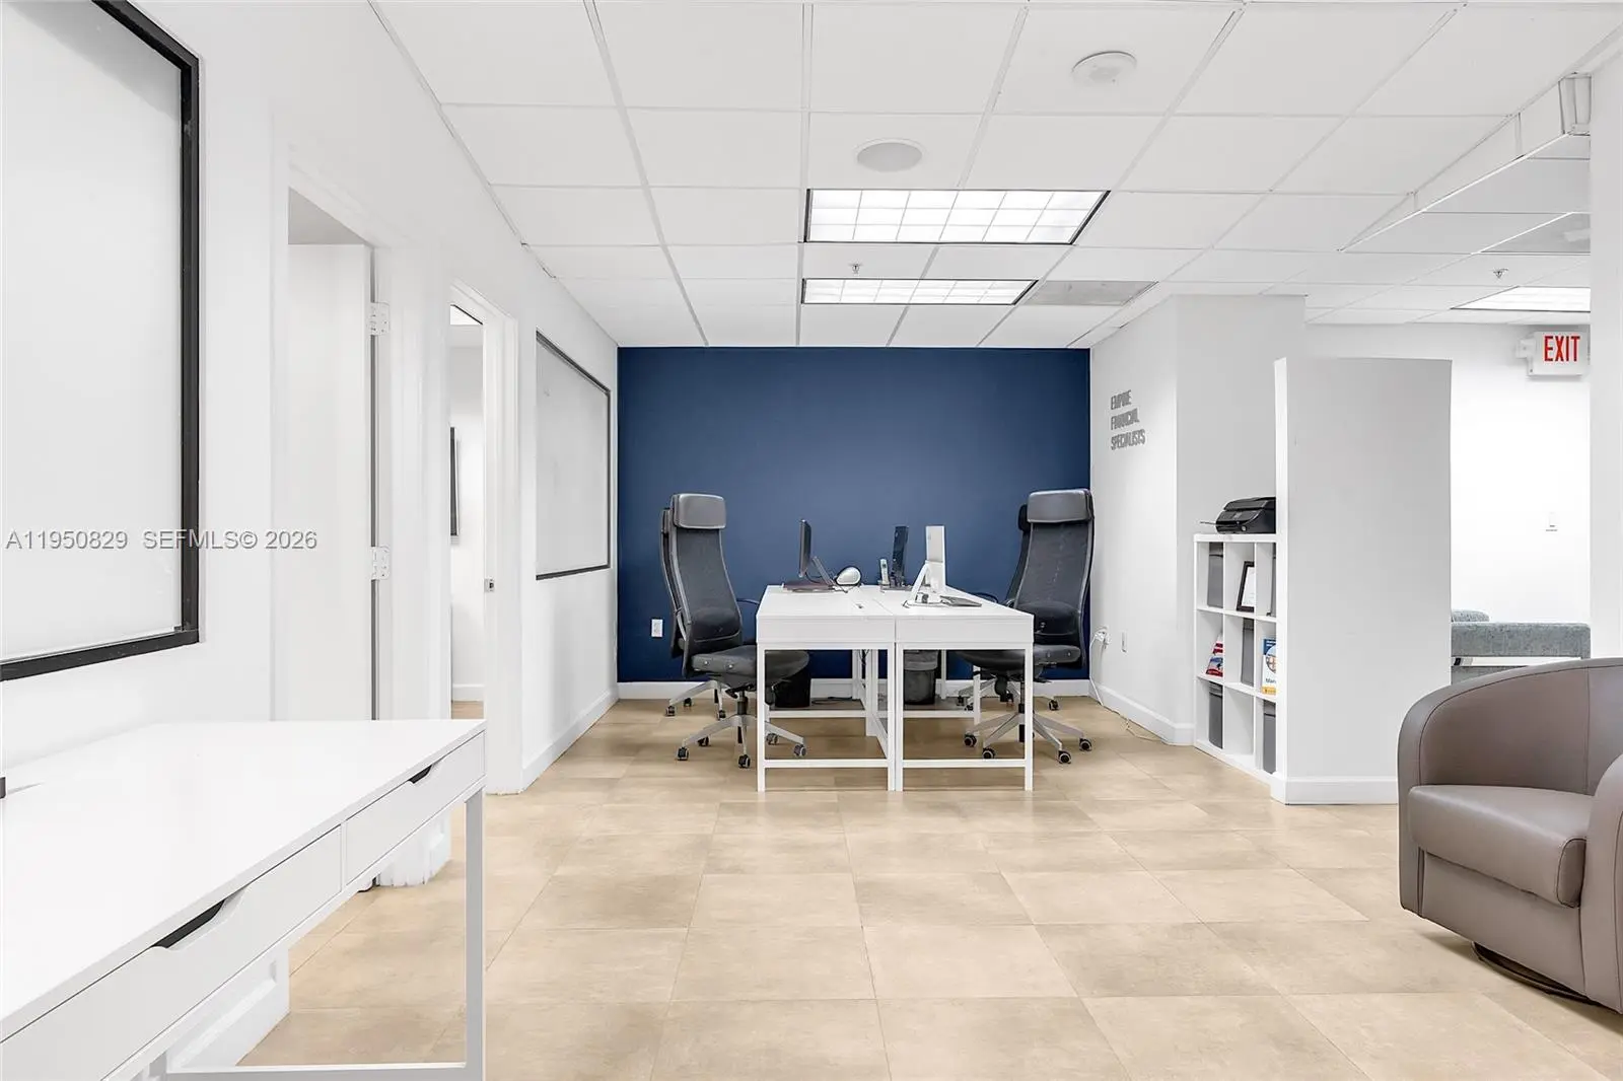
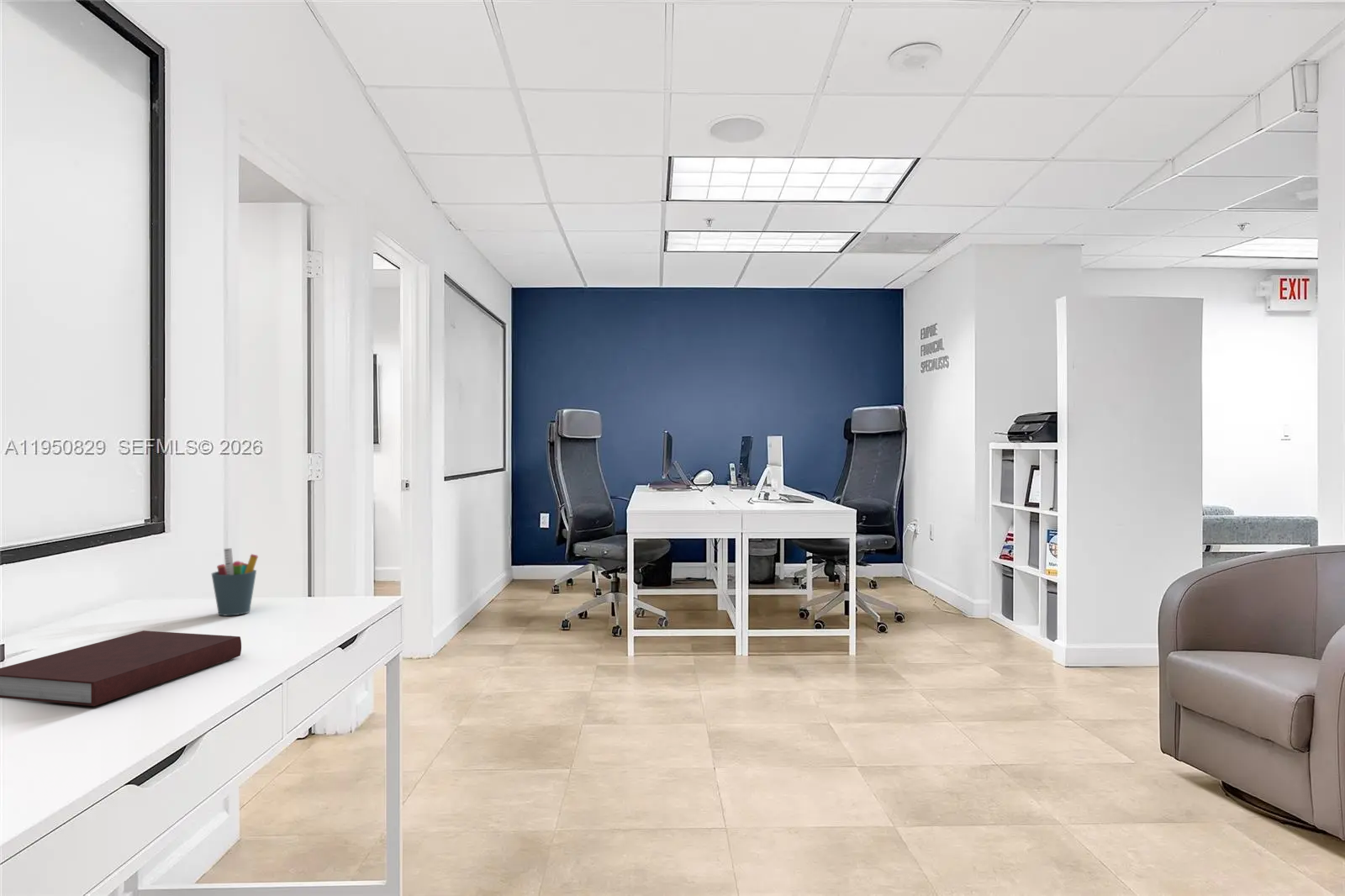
+ notebook (122, 663)
+ pen holder (235, 581)
